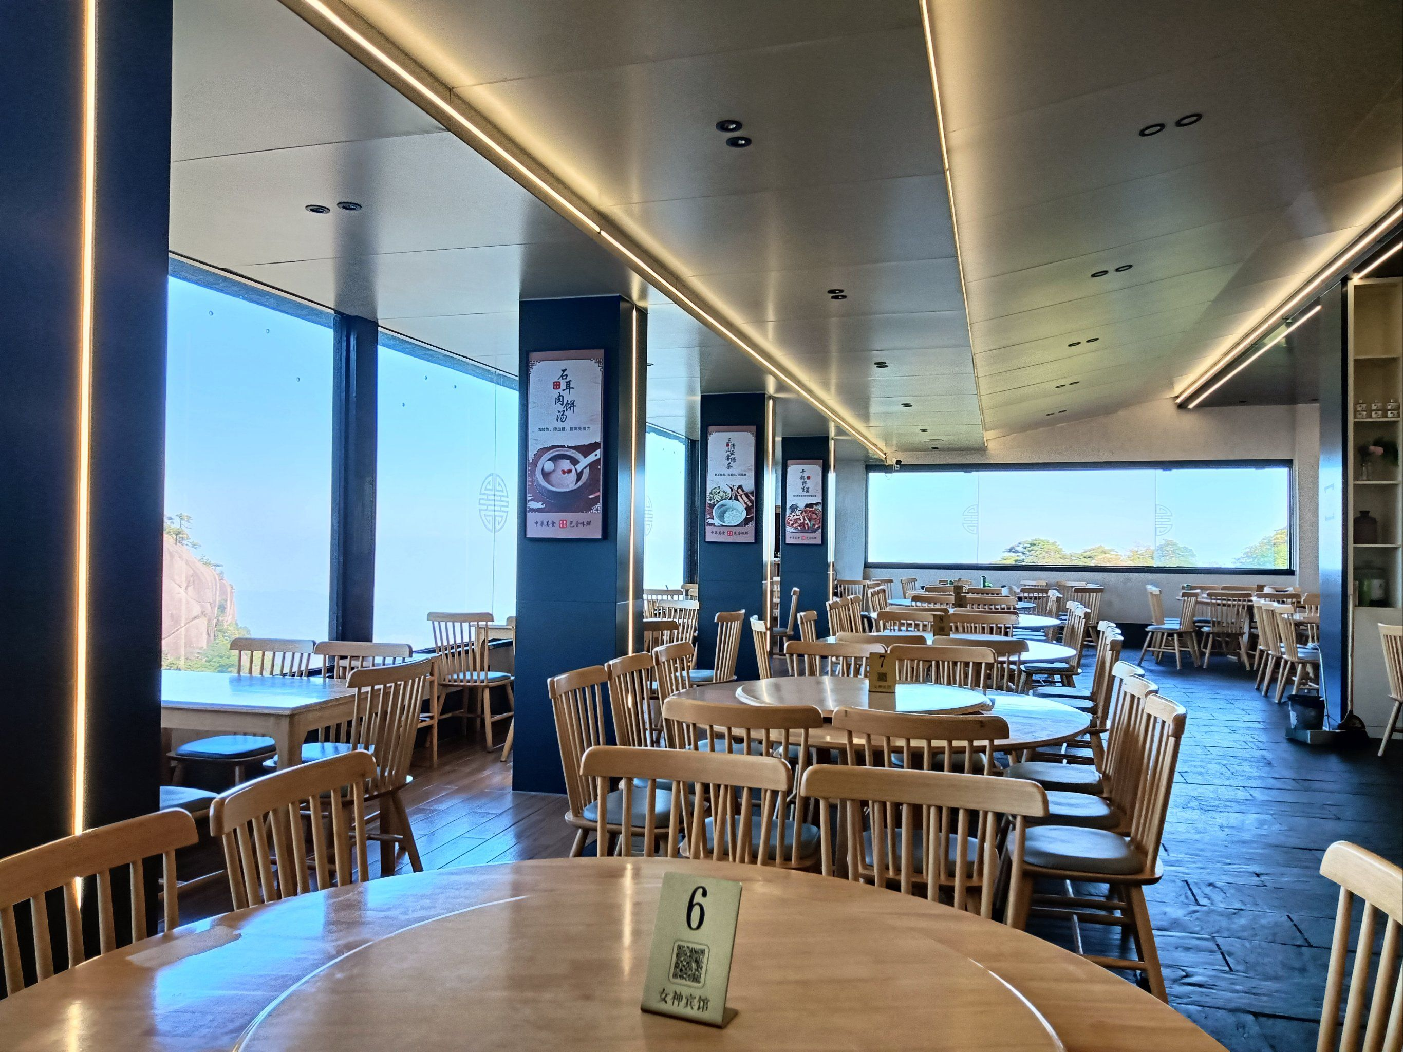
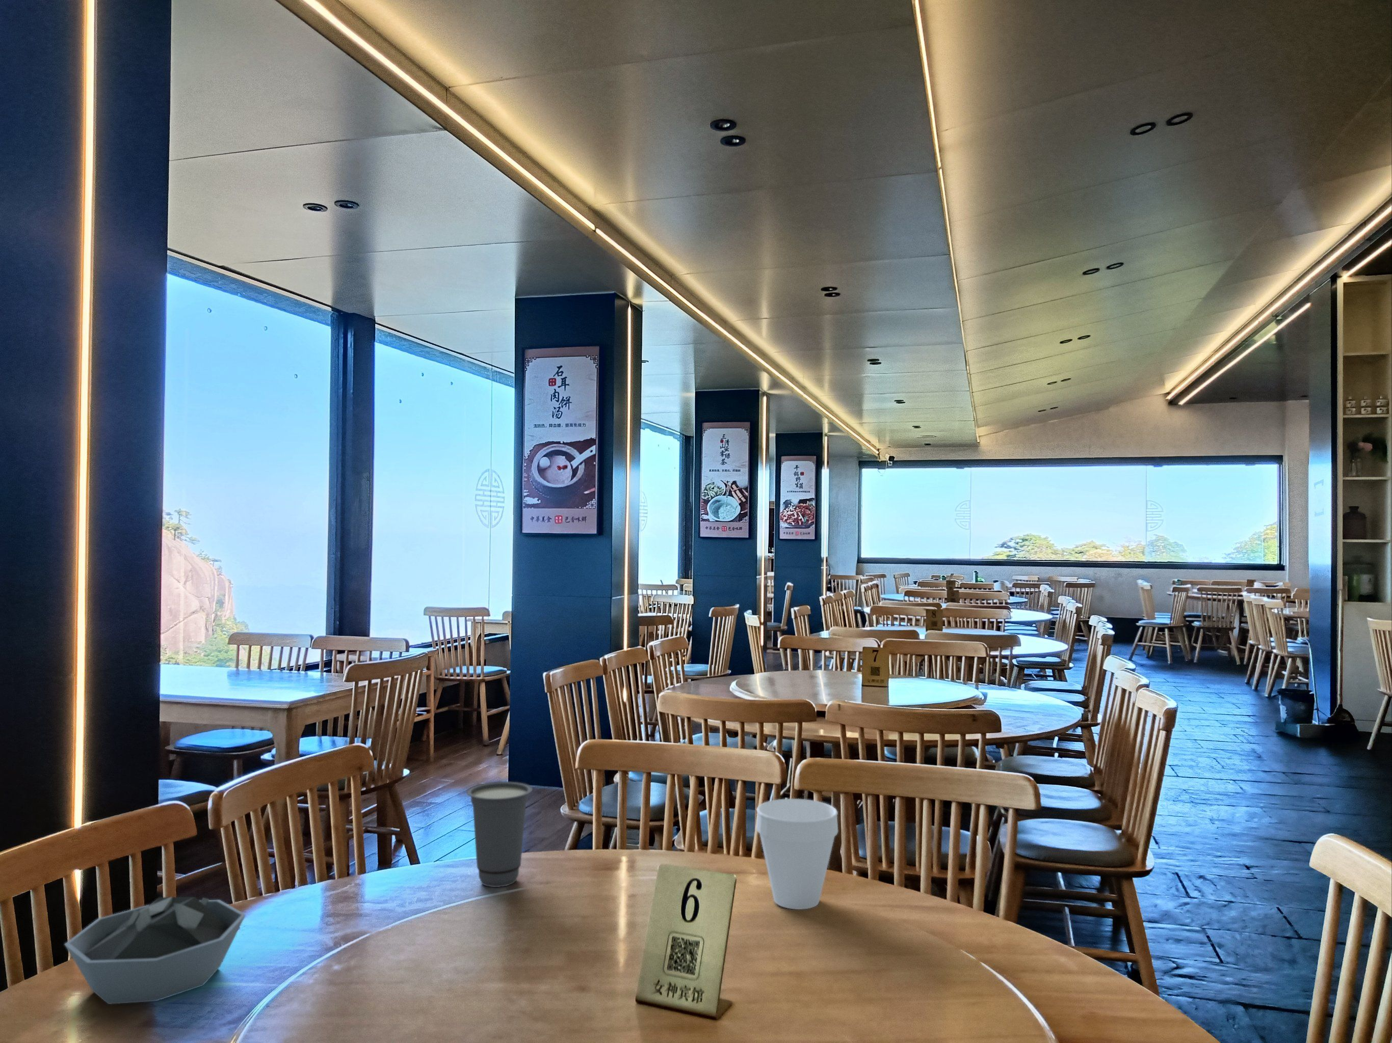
+ cup (797, 855)
+ bowl (158, 938)
+ cup (499, 835)
